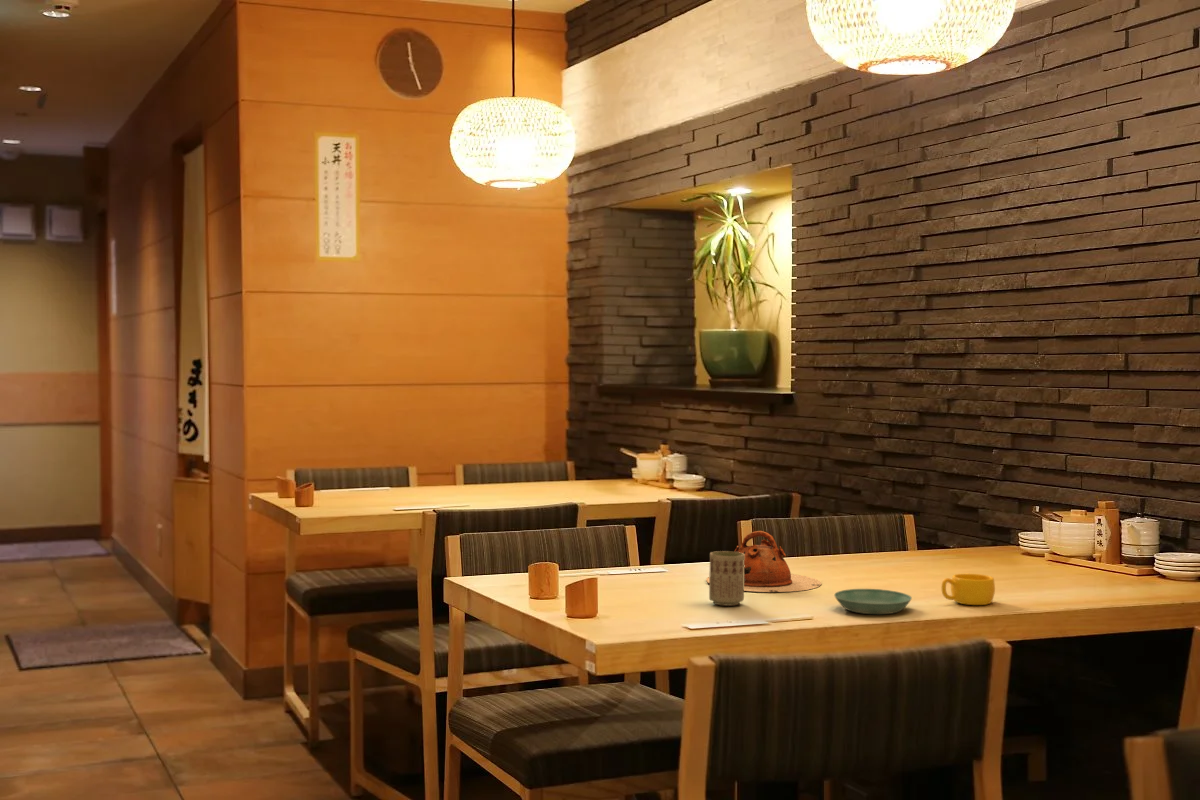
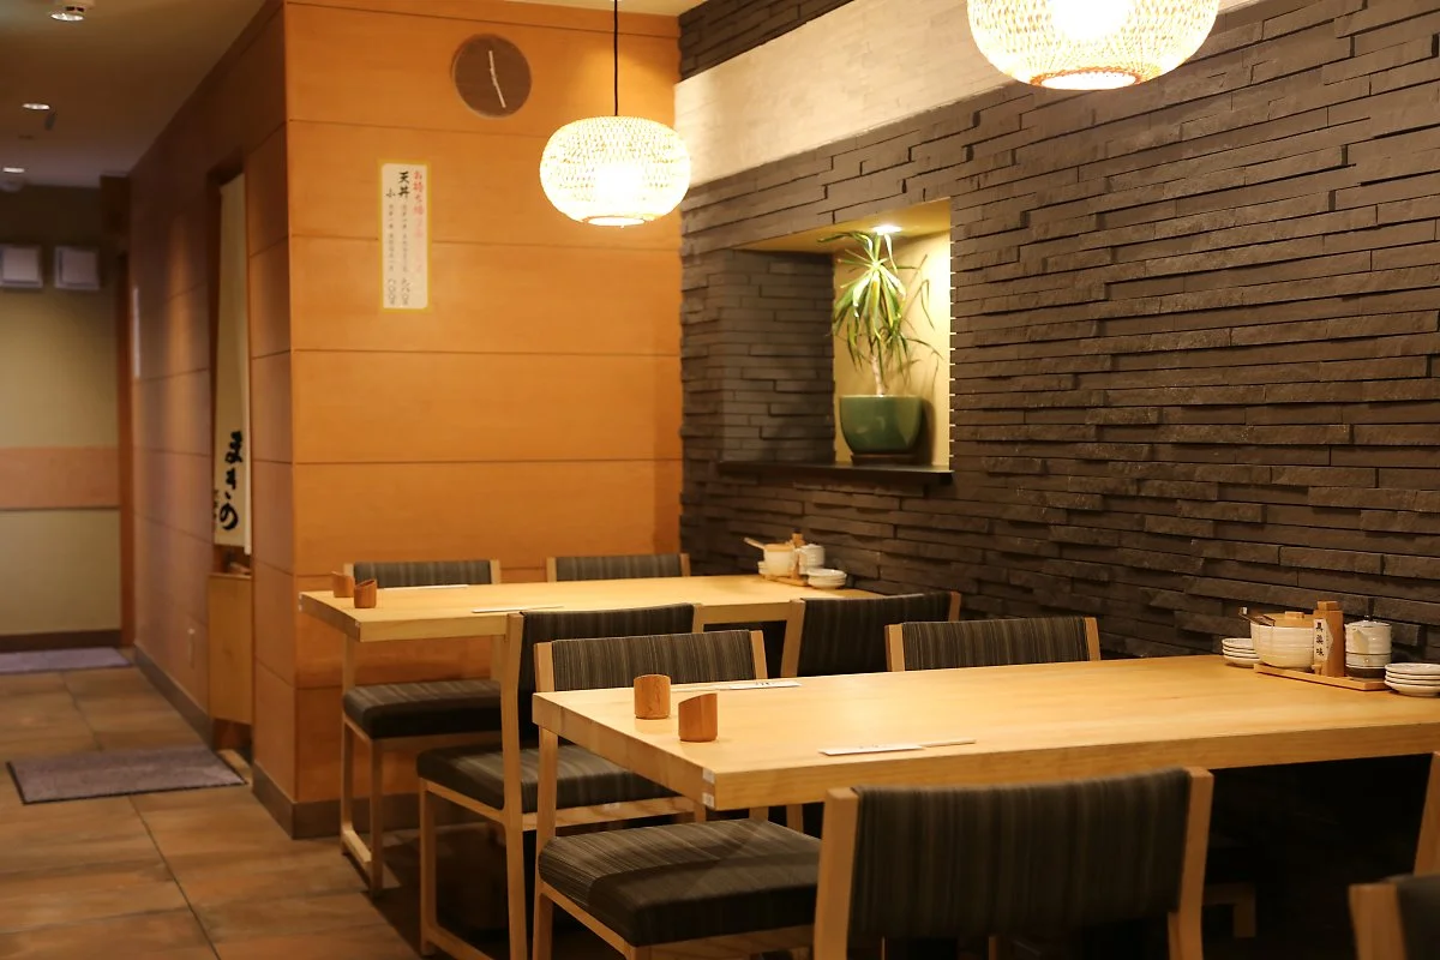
- saucer (872, 602)
- cup (726, 578)
- teapot (763, 556)
- cup (966, 589)
